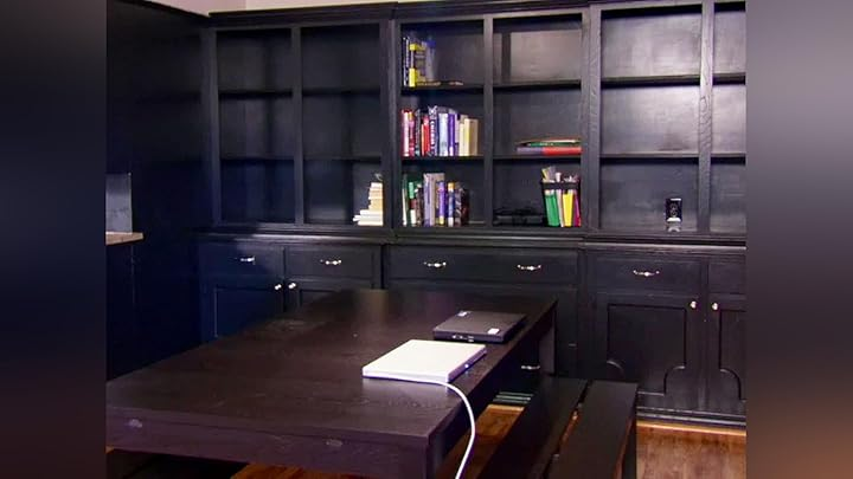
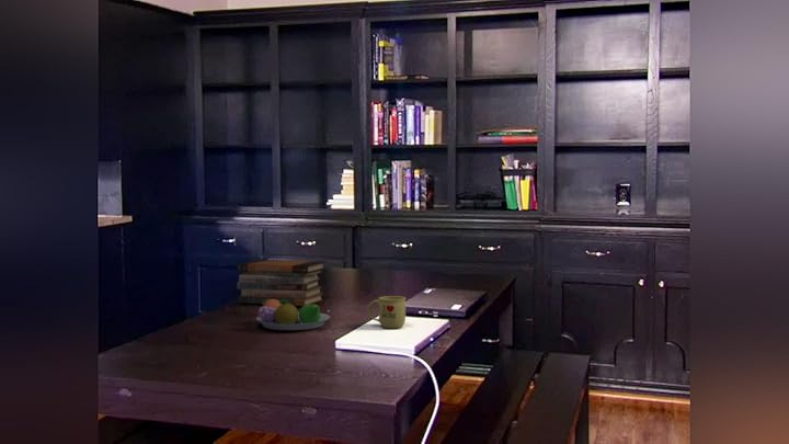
+ book stack (281, 282)
+ fruit bowl (294, 310)
+ mug (386, 311)
